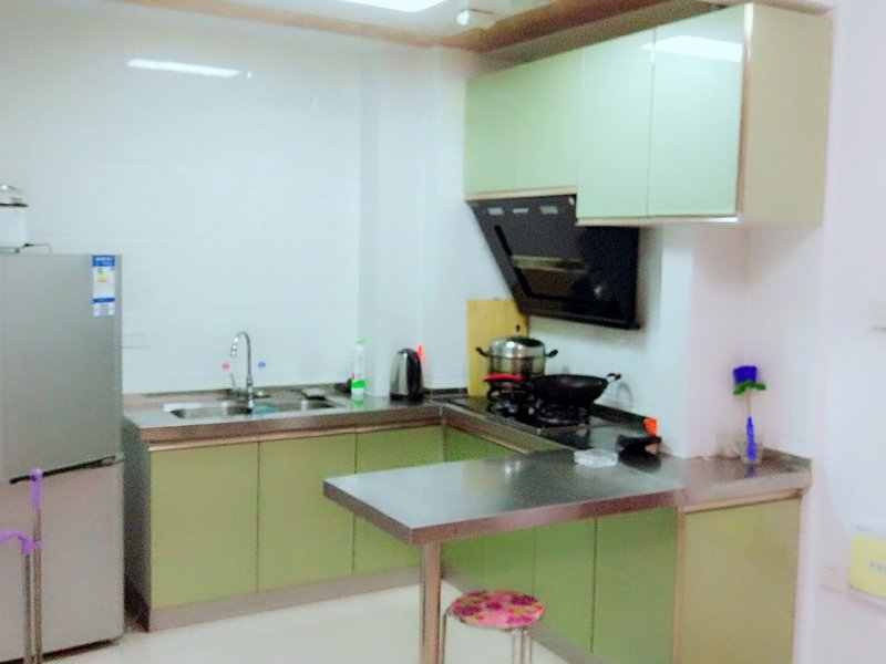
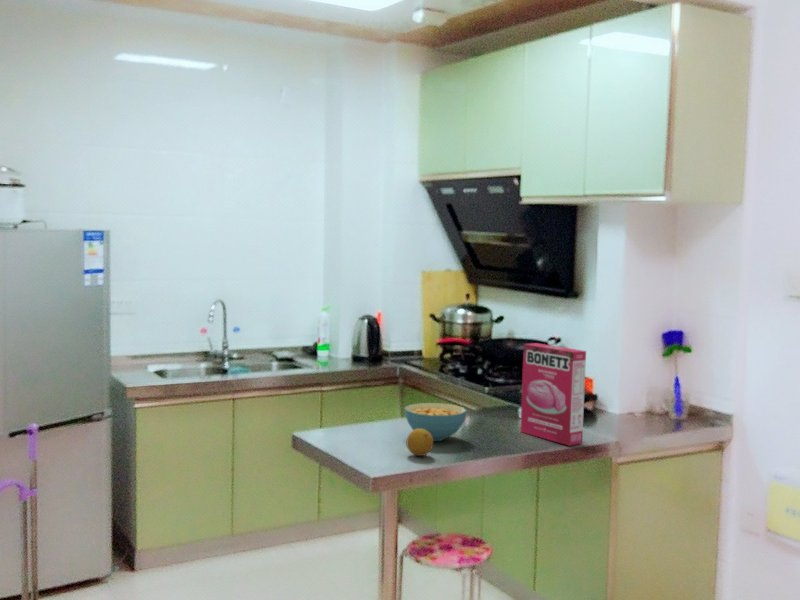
+ cereal box (552, 392)
+ cereal bowl (434, 423)
+ fruit (419, 442)
